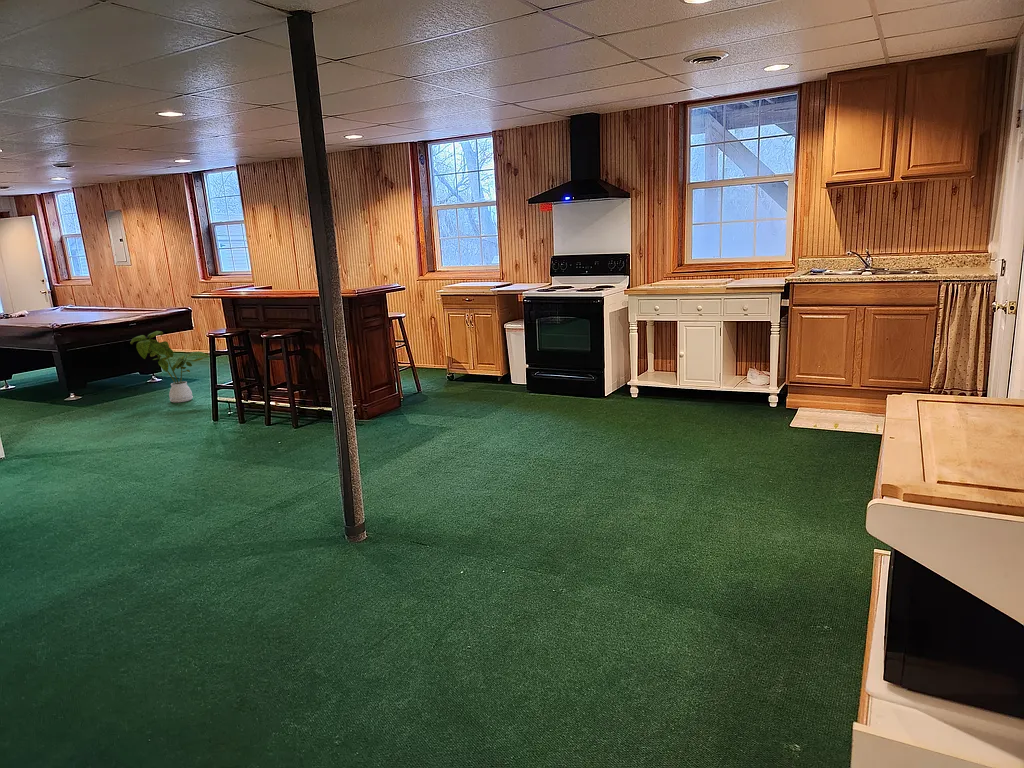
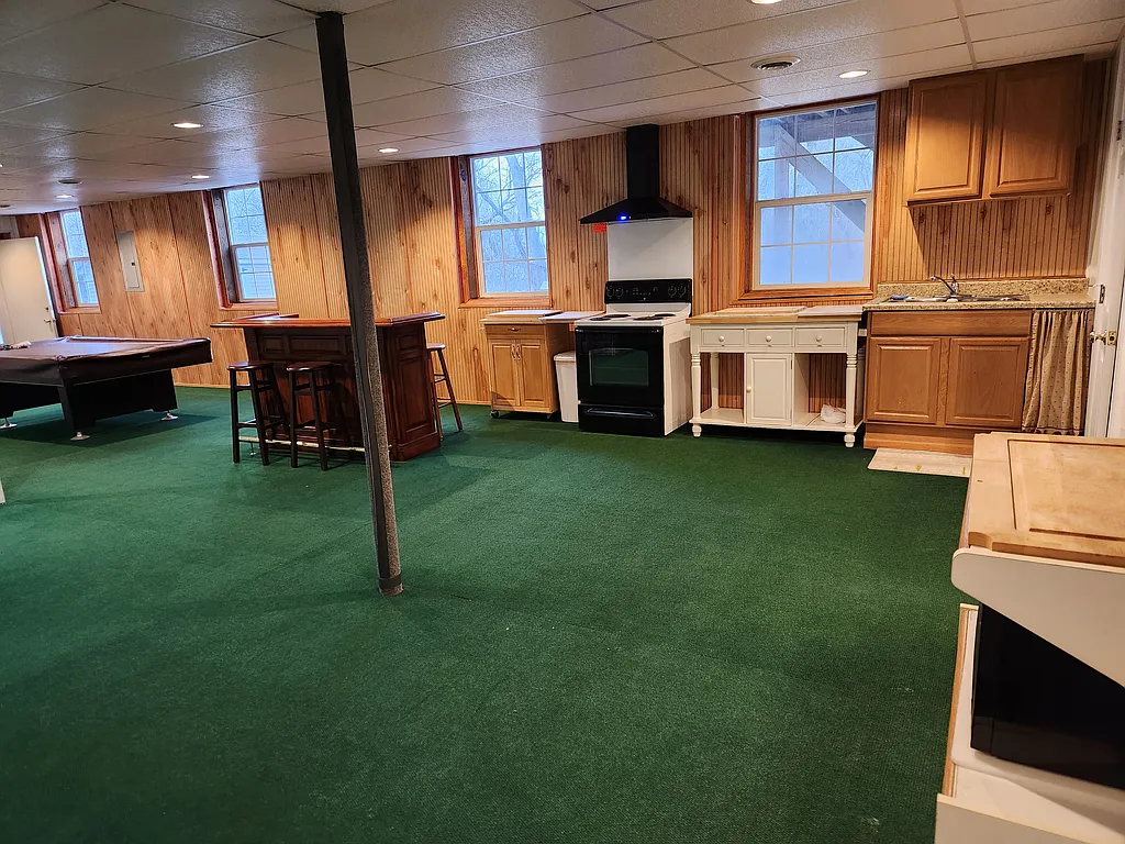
- house plant (167, 367)
